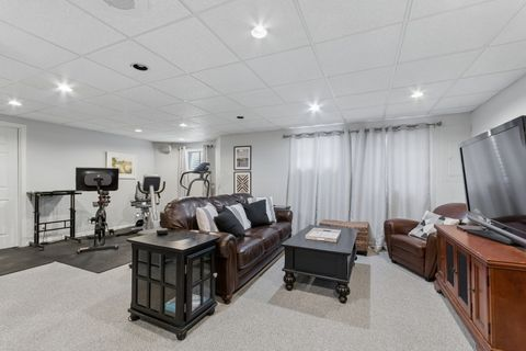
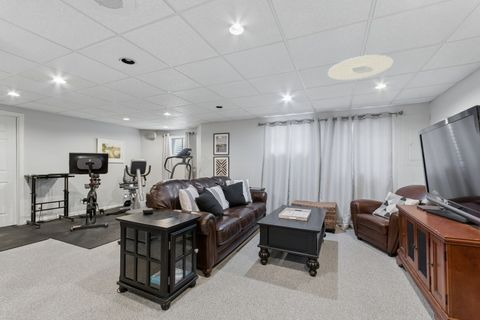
+ ceiling light (358, 66)
